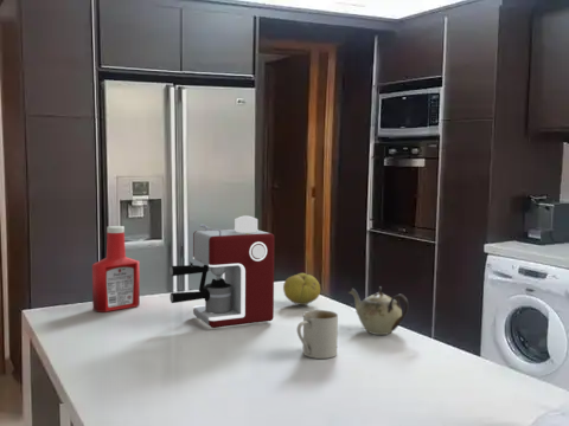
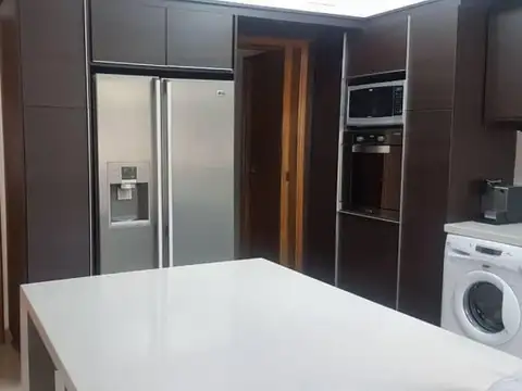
- teapot (377, 308)
- mug (314, 335)
- soap bottle (116, 266)
- fruit (301, 289)
- coffee maker (218, 269)
